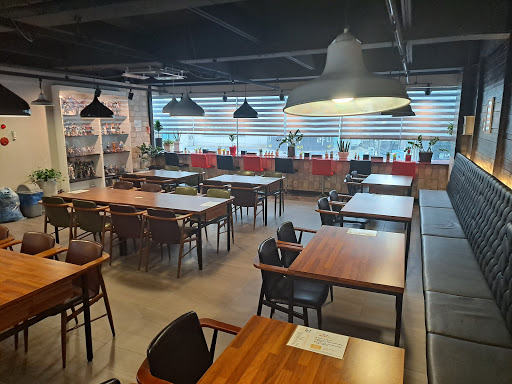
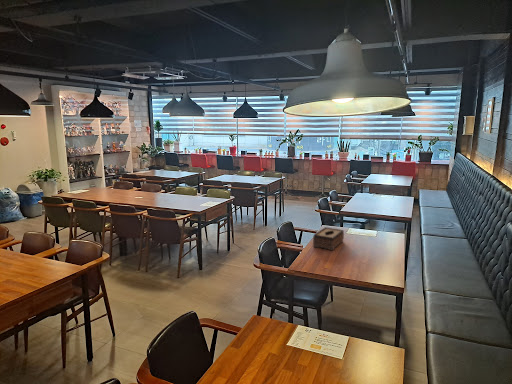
+ tissue box (328, 238)
